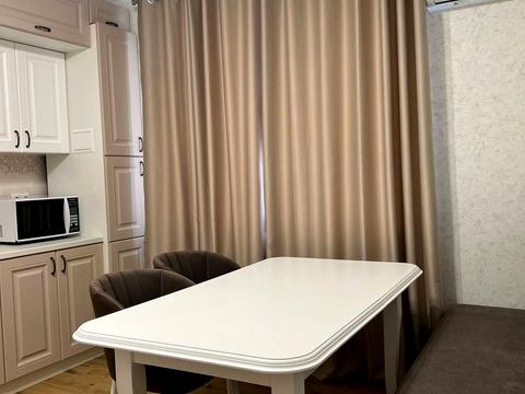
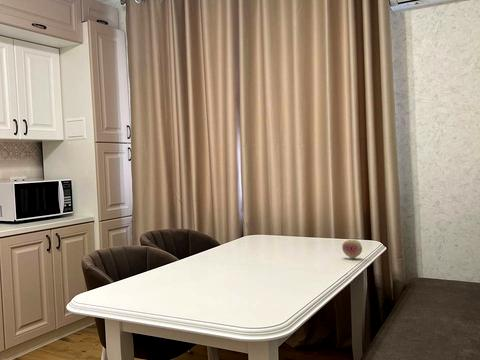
+ fruit (352, 249)
